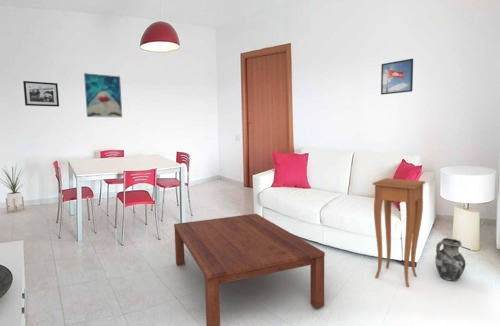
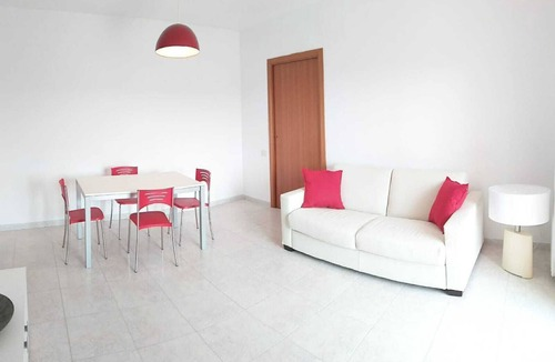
- picture frame (41, 94)
- coffee table (238, 259)
- house plant (14, 187)
- ceramic jug (450, 259)
- side table (390, 230)
- wall art (103, 96)
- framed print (396, 77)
